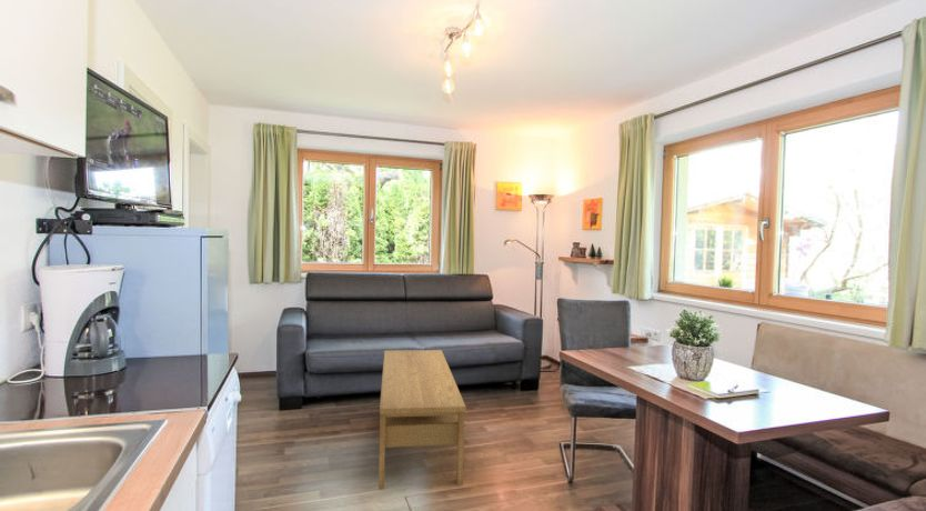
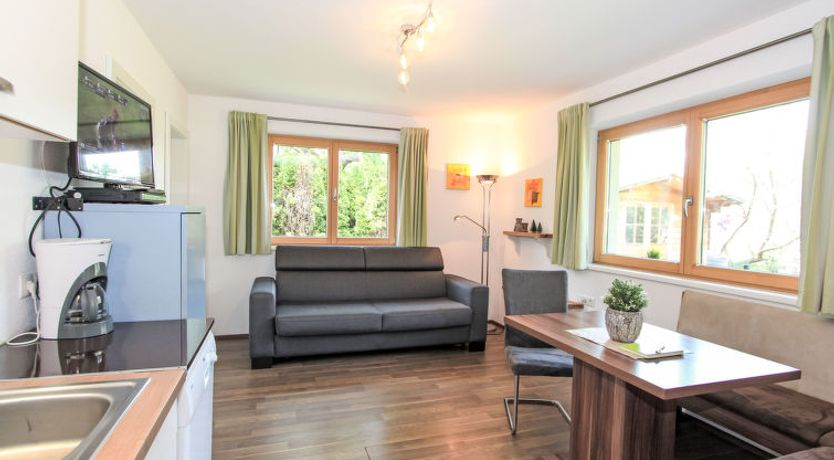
- coffee table (416, 404)
